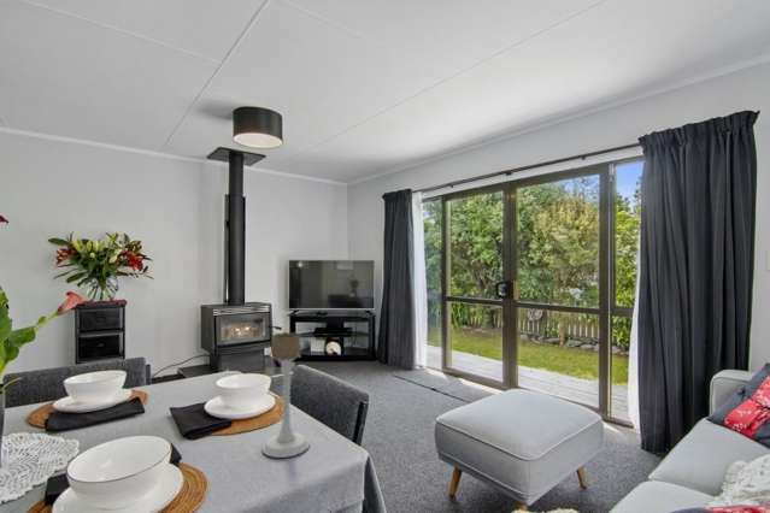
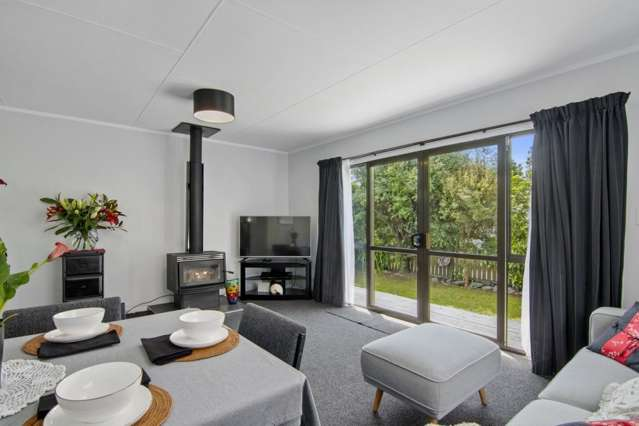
- candle holder (286, 390)
